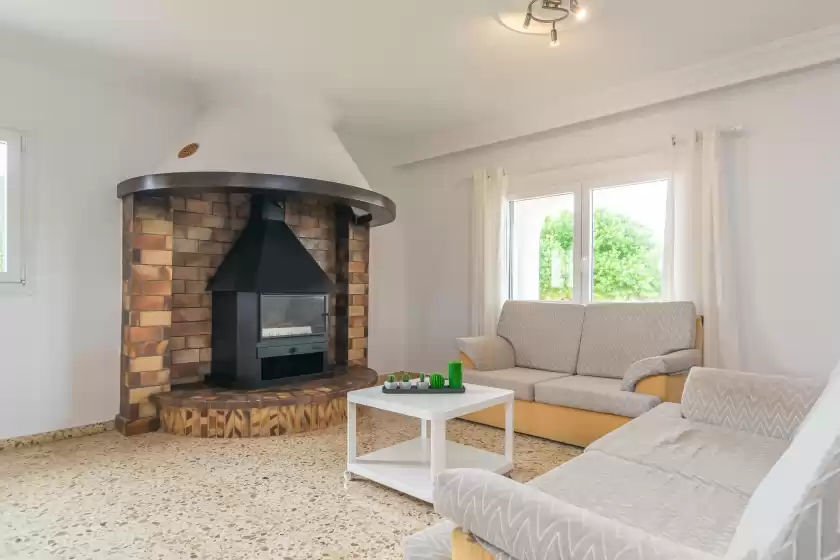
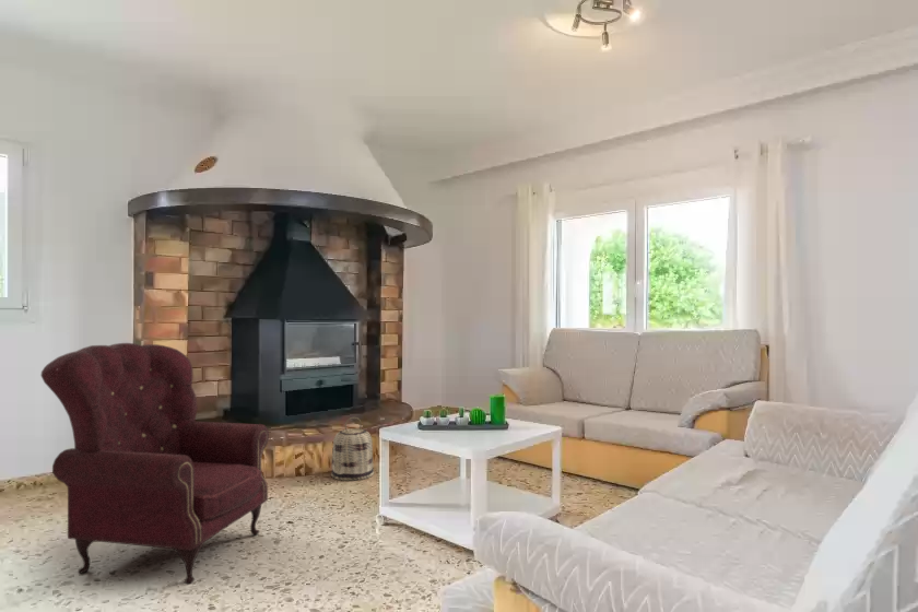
+ basket (352, 446)
+ armchair (164, 447)
